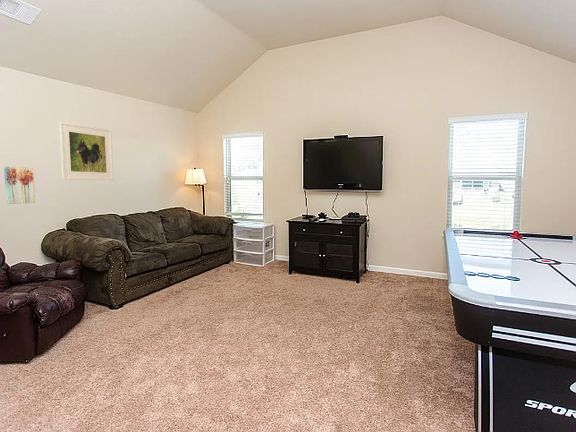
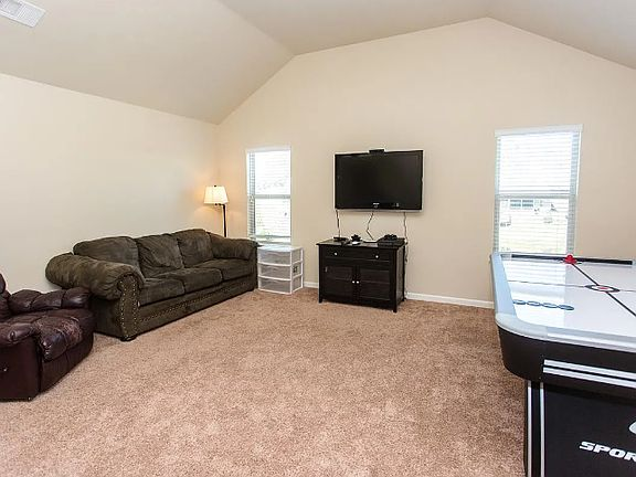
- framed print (88, 153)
- wall art (20, 185)
